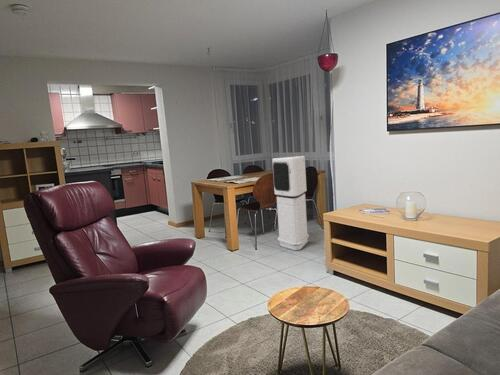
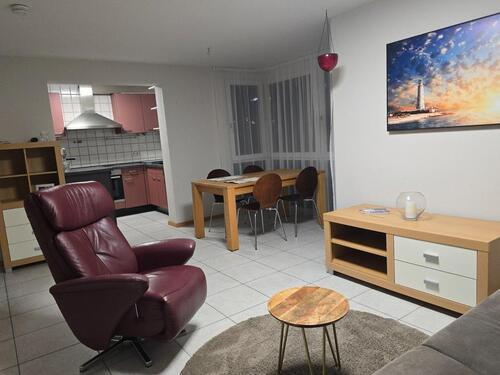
- air purifier (294, 201)
